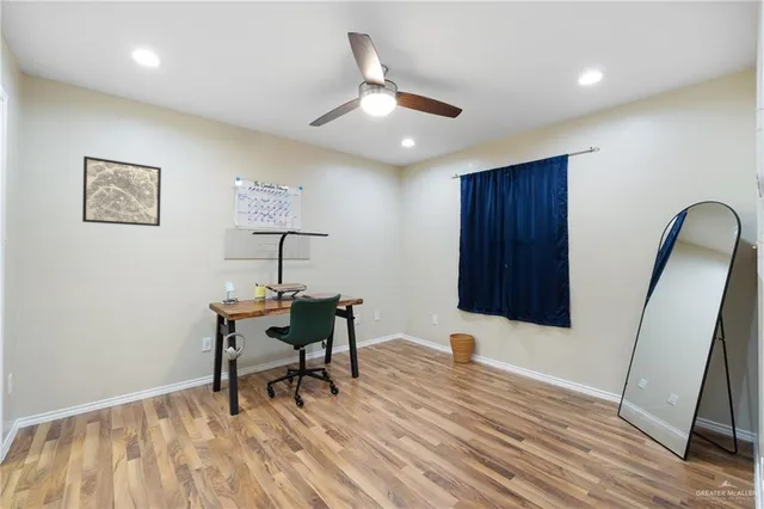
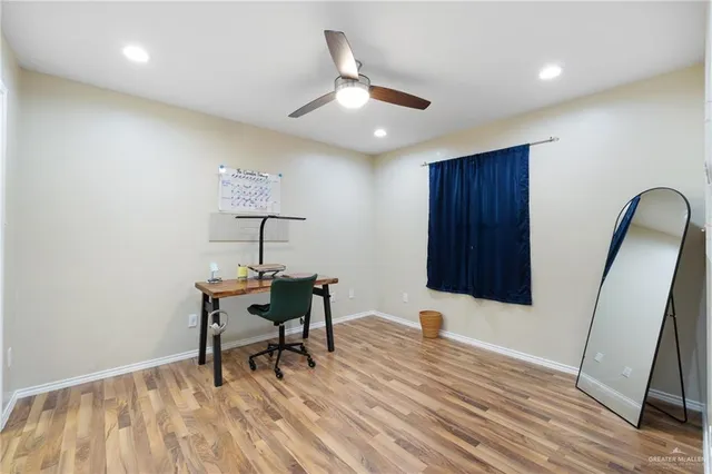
- wall art (123, 192)
